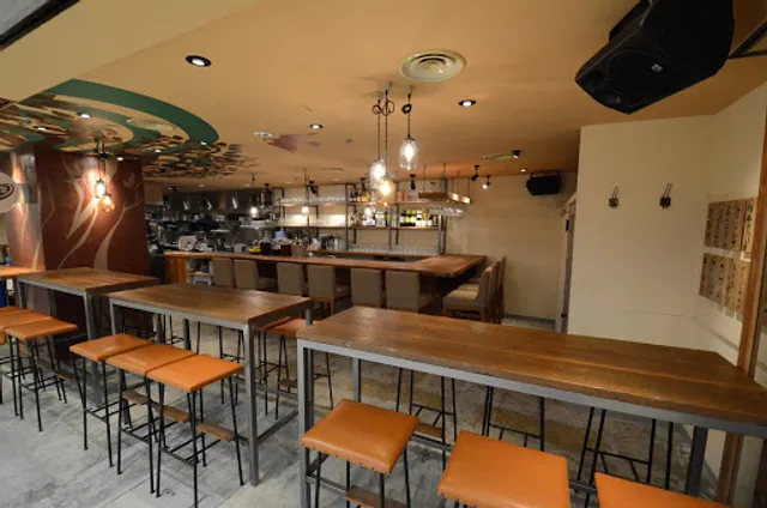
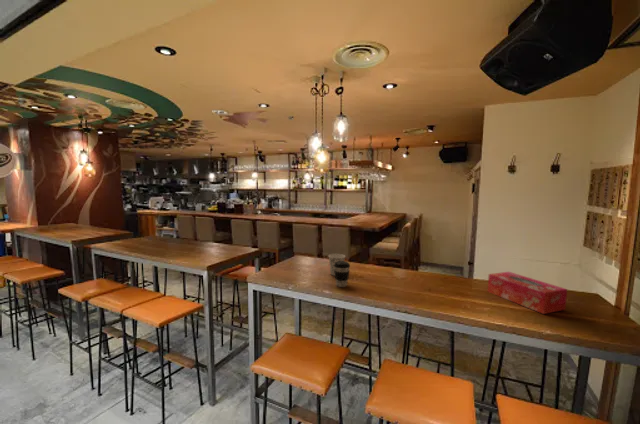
+ tissue box (524, 290)
+ cup (334, 263)
+ coffee cup (341, 274)
